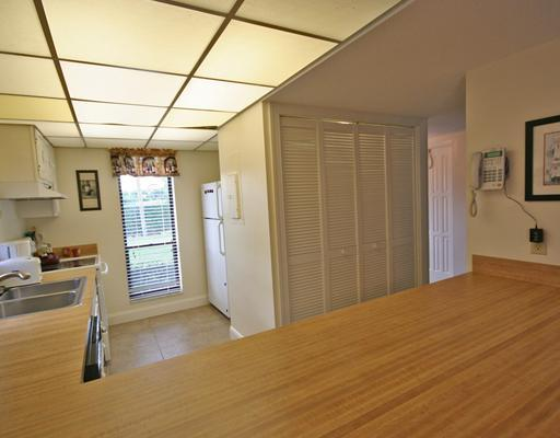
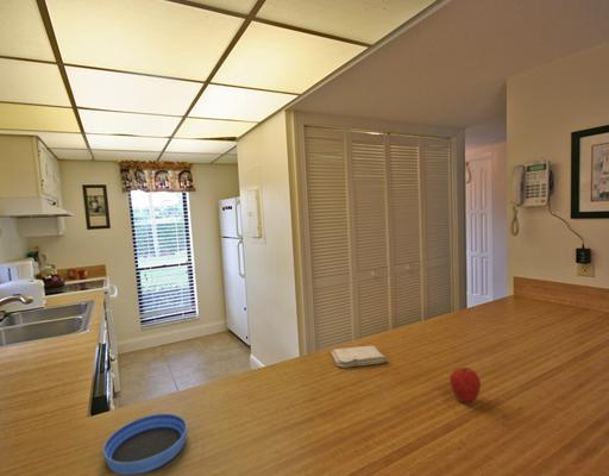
+ fruit (465, 382)
+ bowl (146, 441)
+ washcloth (357, 355)
